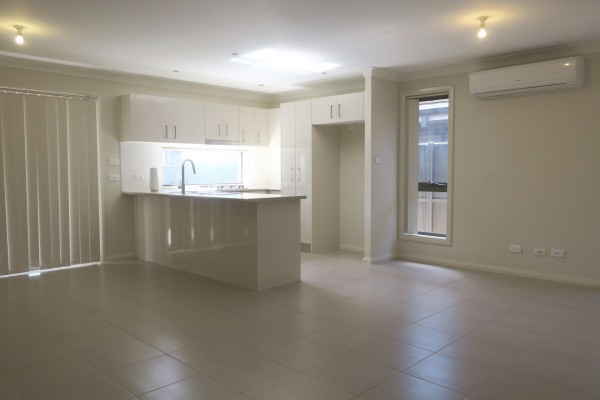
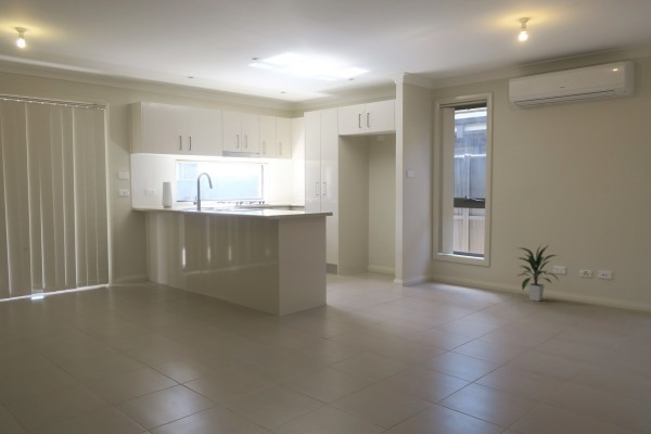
+ indoor plant (534, 271)
